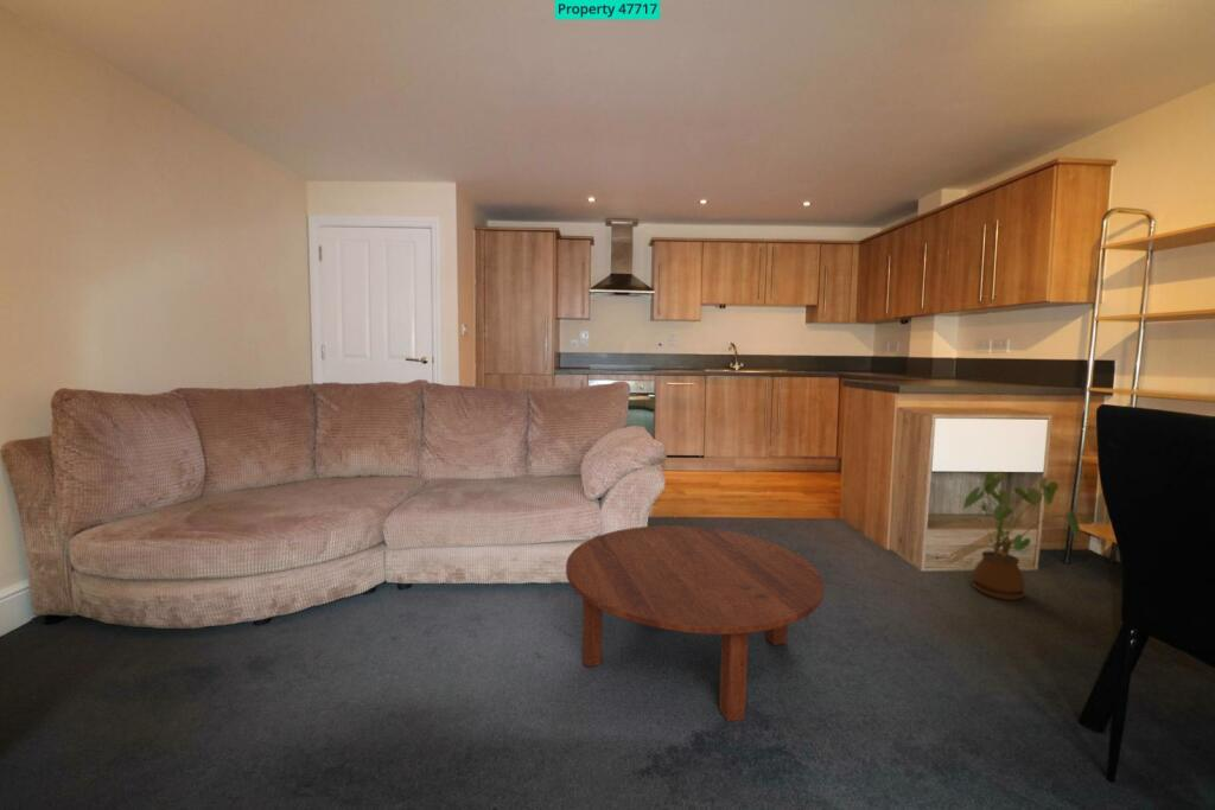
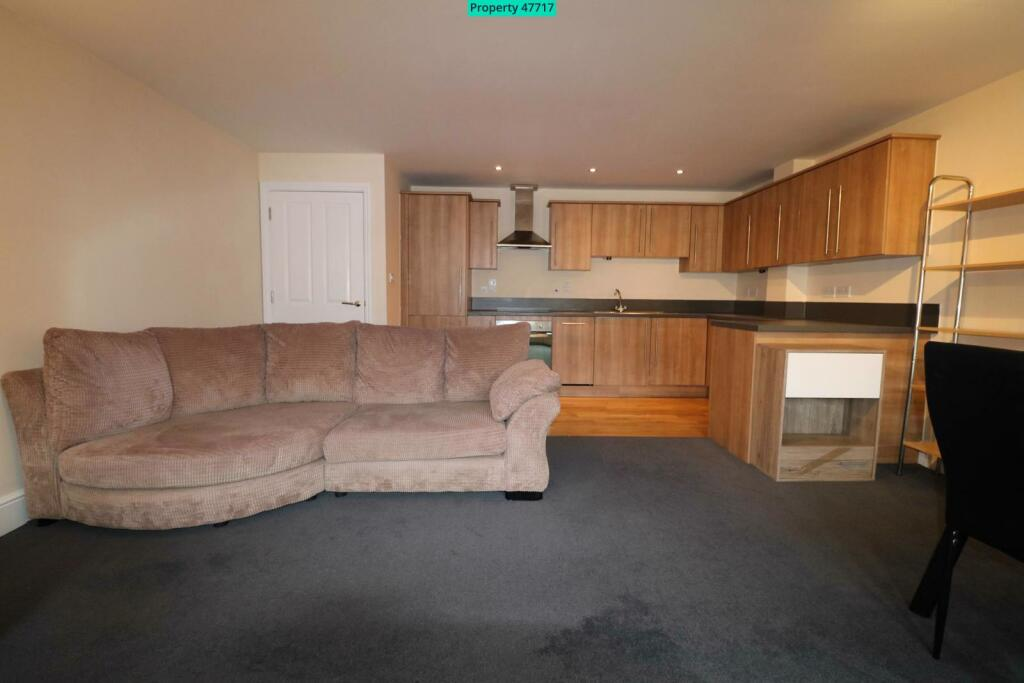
- coffee table (688, 607)
- house plant (1014, 537)
